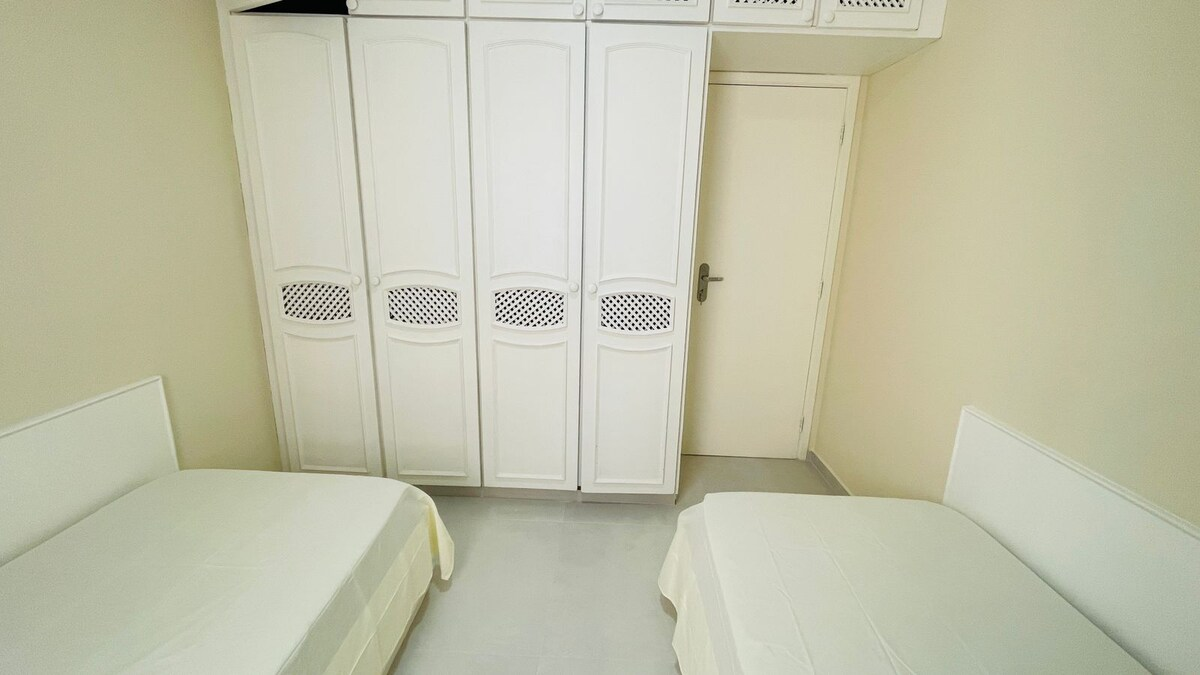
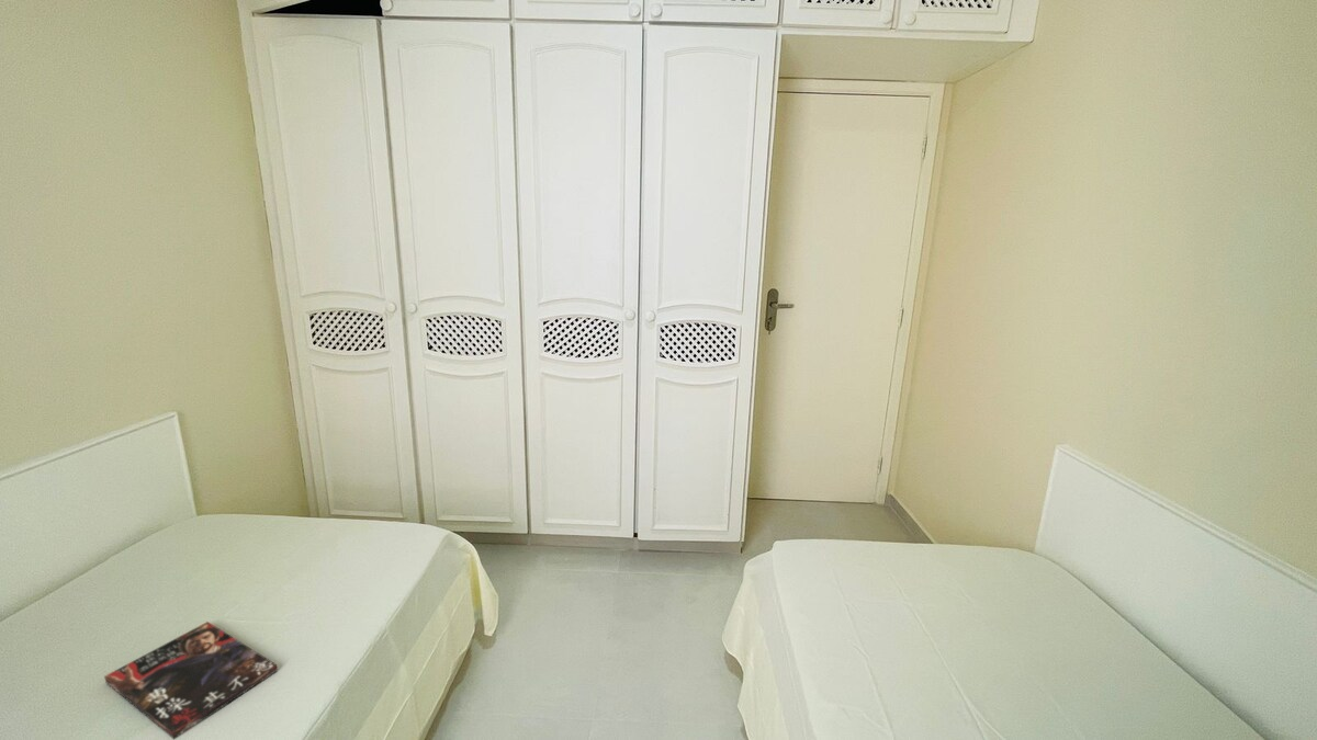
+ book (192, 673)
